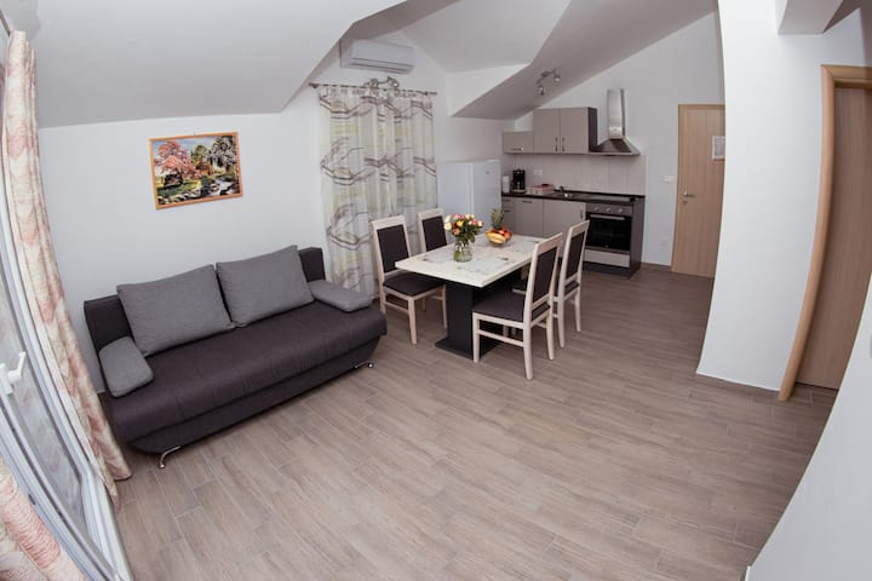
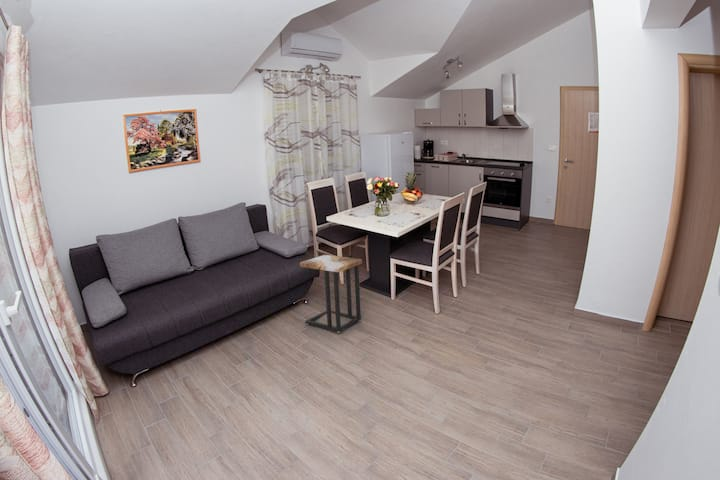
+ side table (334, 292)
